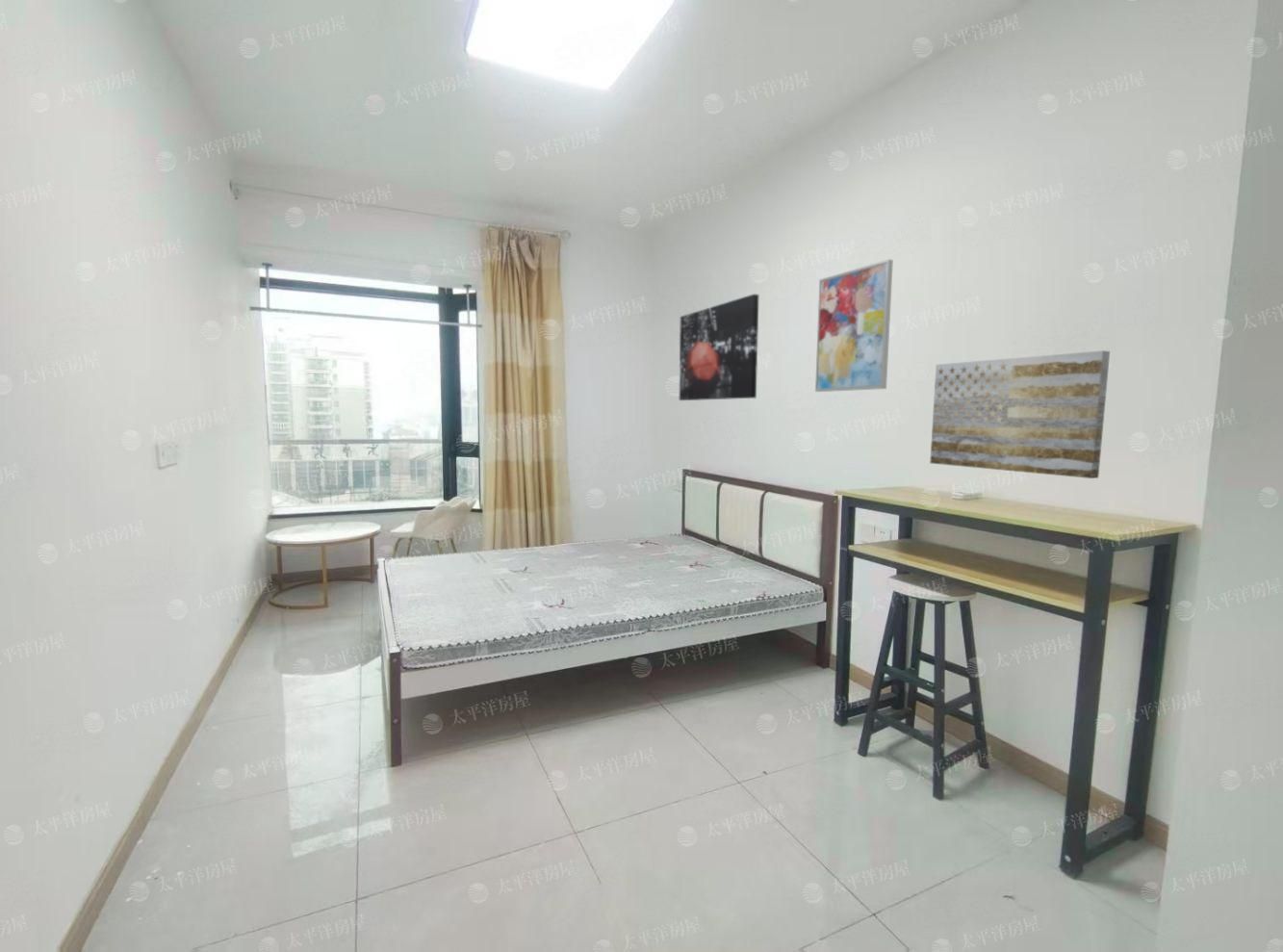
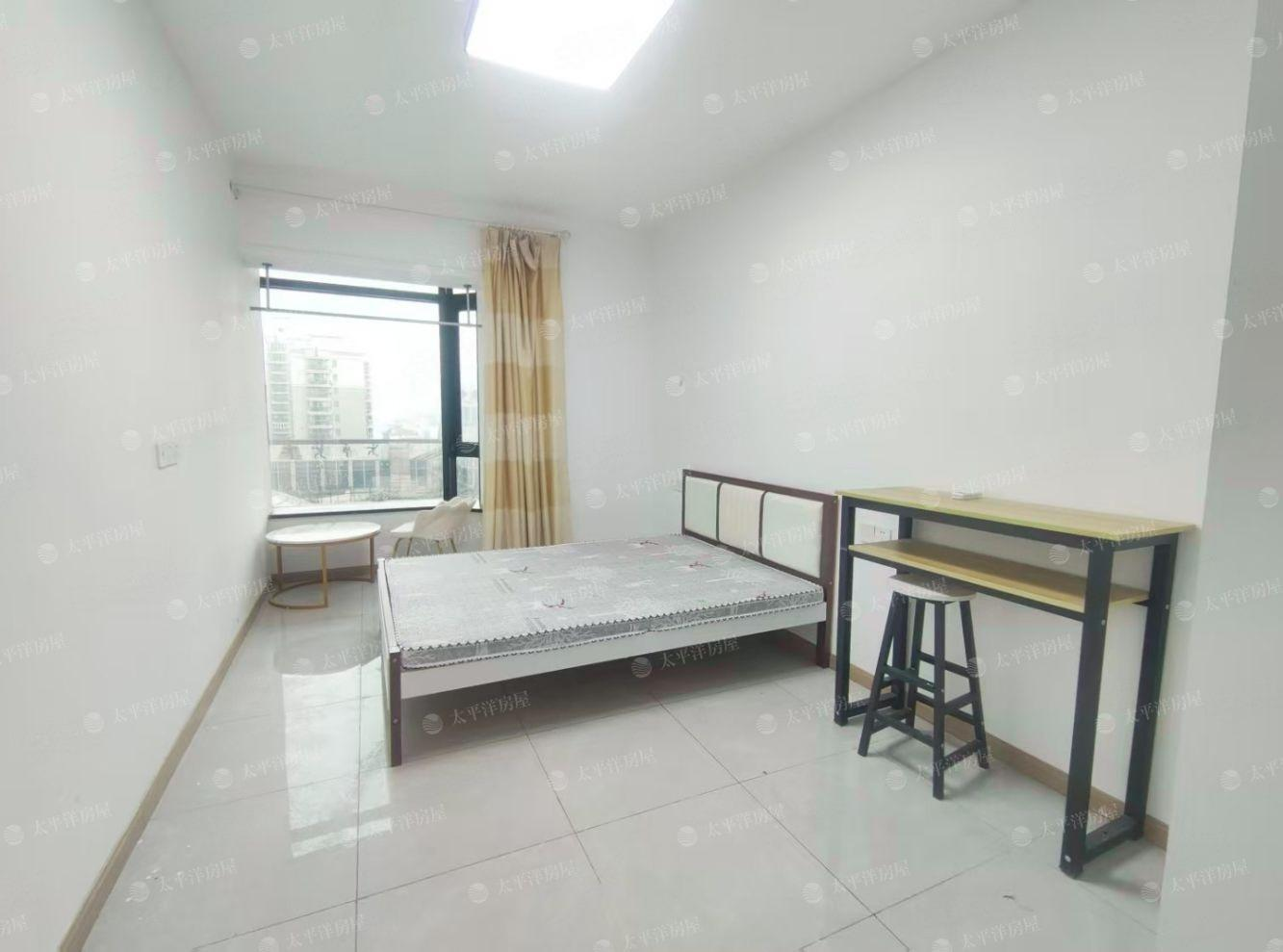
- wall art (851, 330)
- wall art (714, 353)
- wall art (1008, 414)
